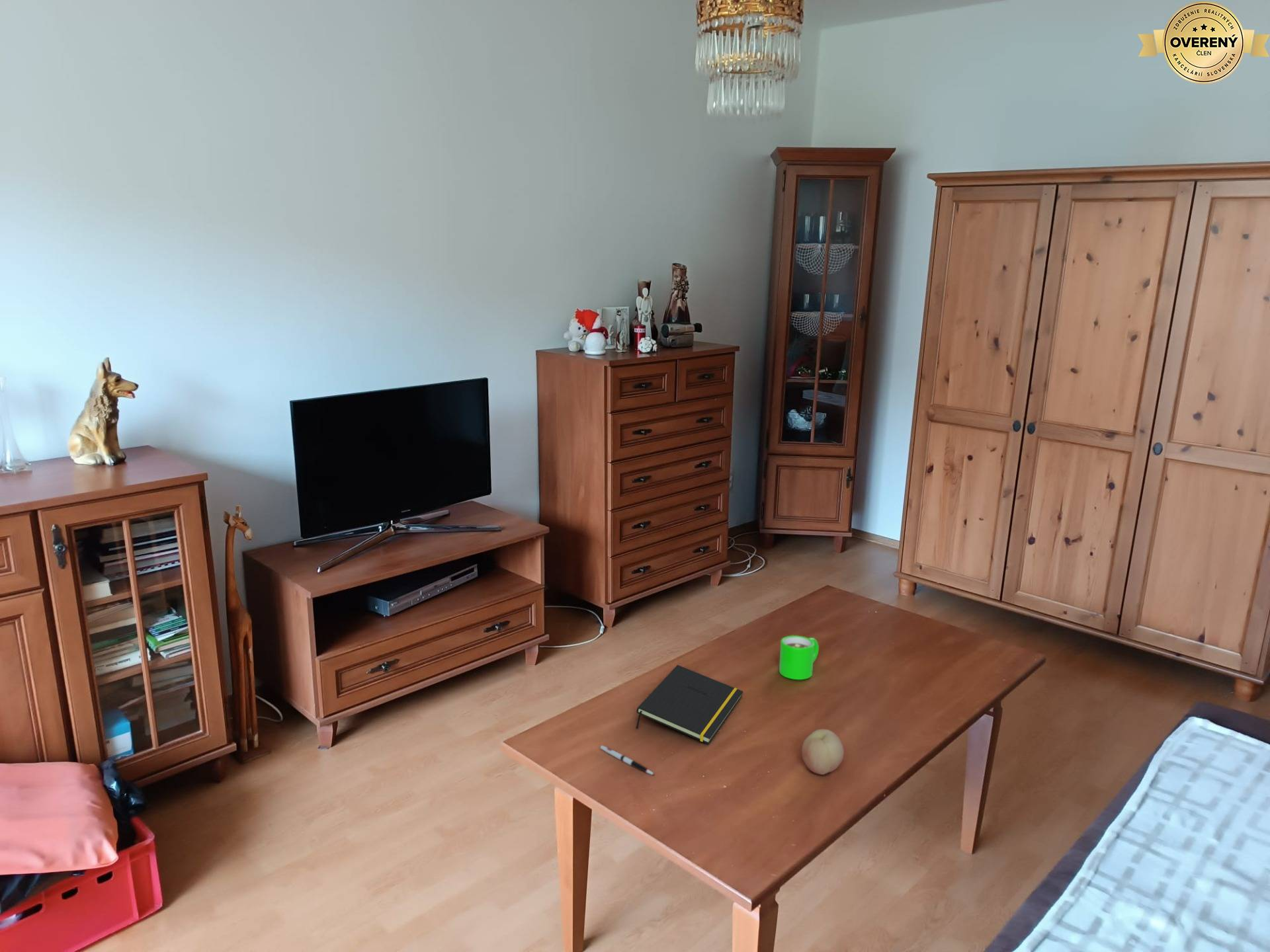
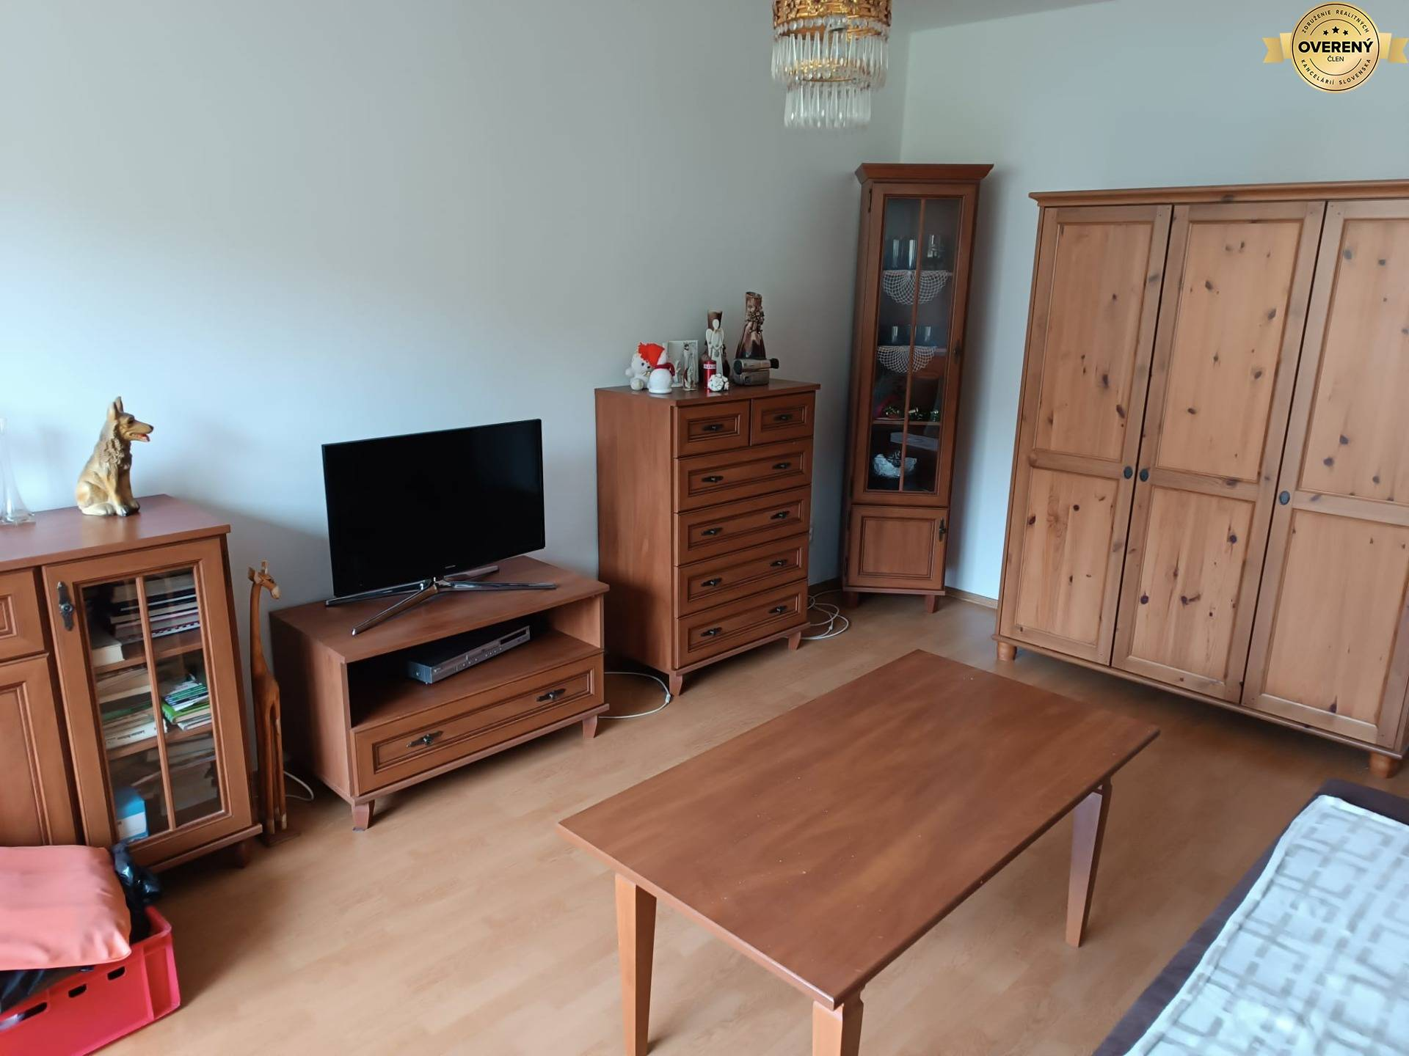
- notepad (692, 701)
- fruit (822, 752)
- mug (802, 654)
- pen (627, 760)
